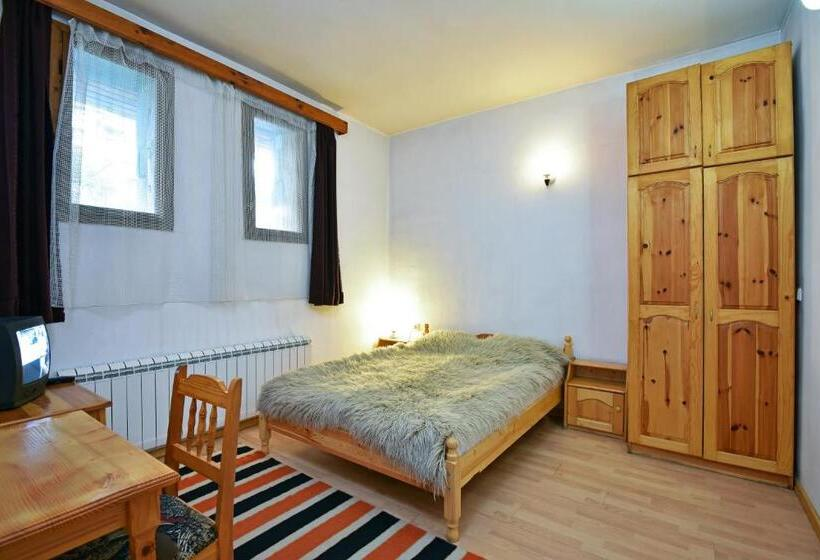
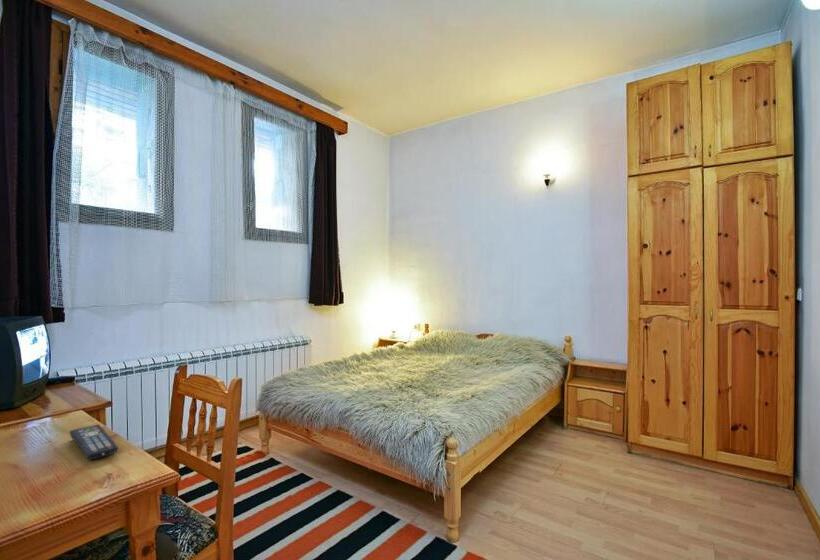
+ remote control (92, 440)
